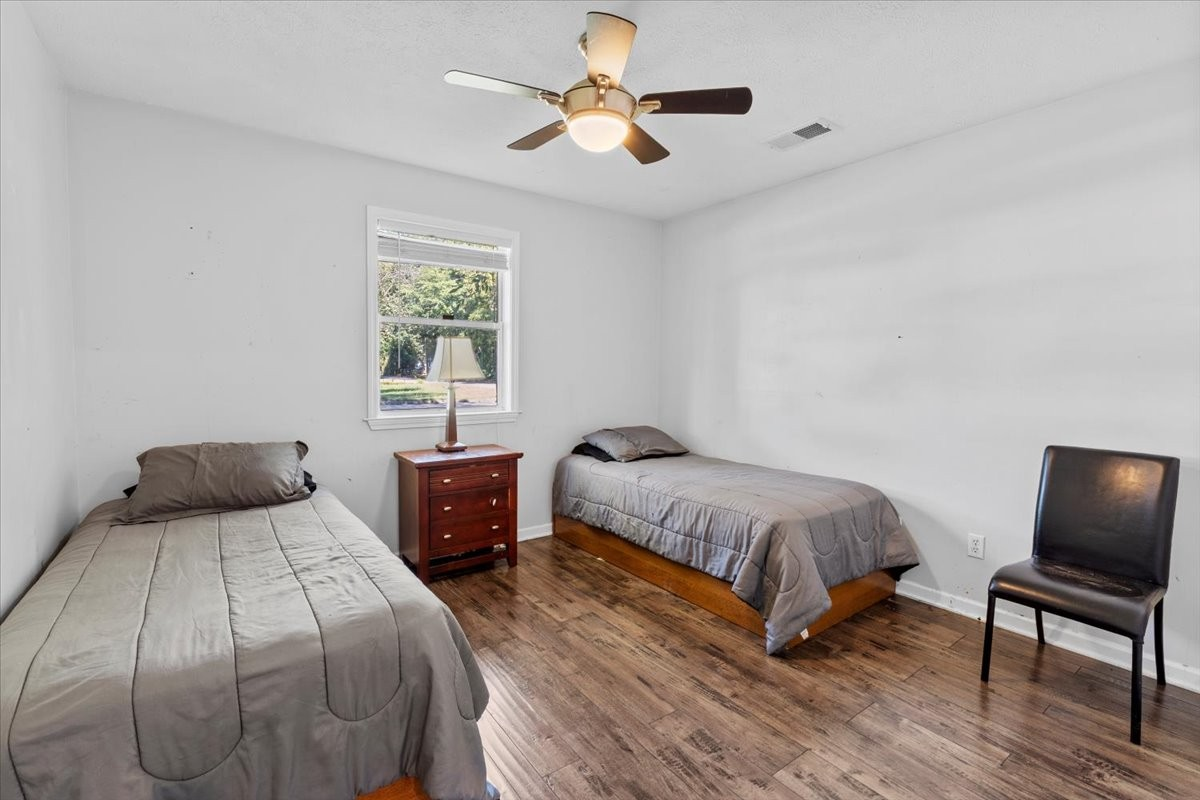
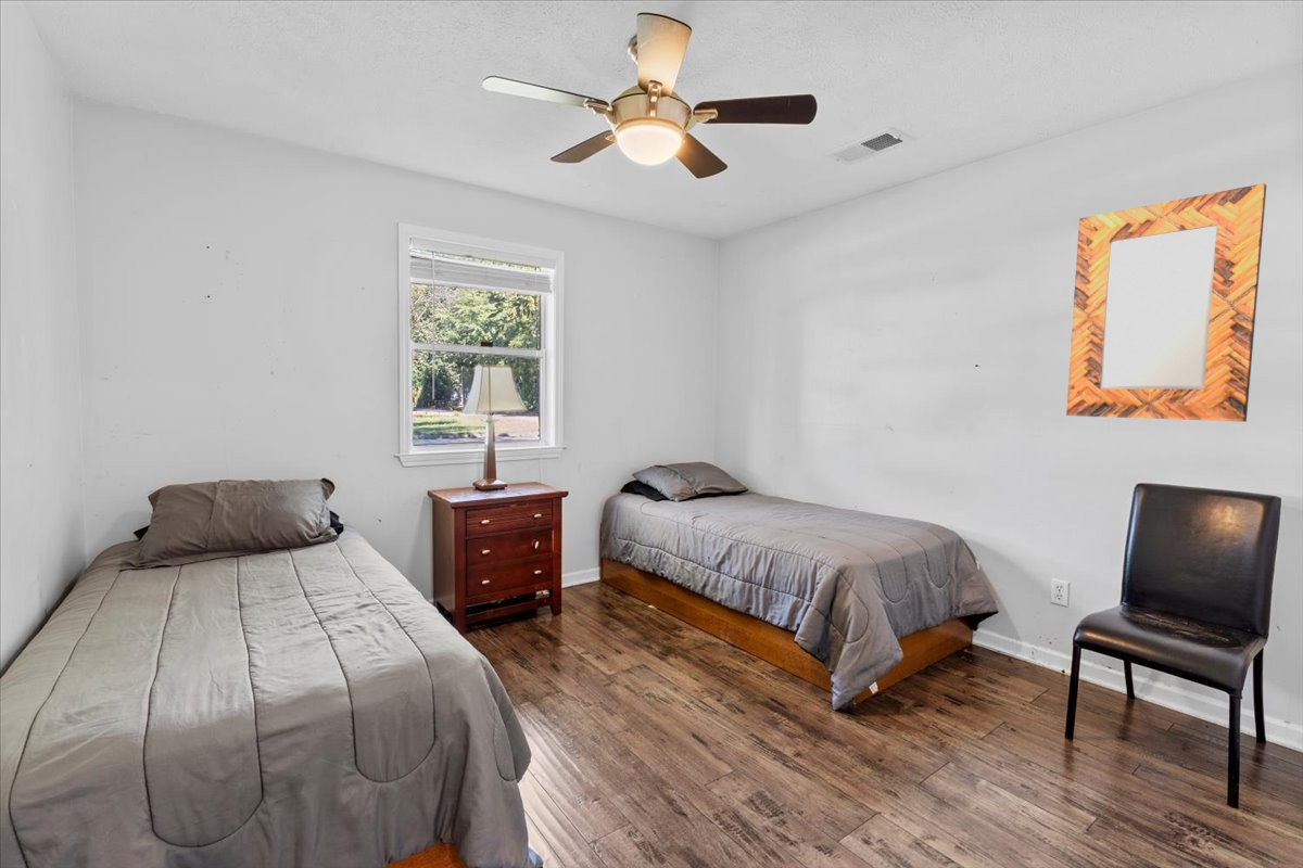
+ home mirror (1155, 311)
